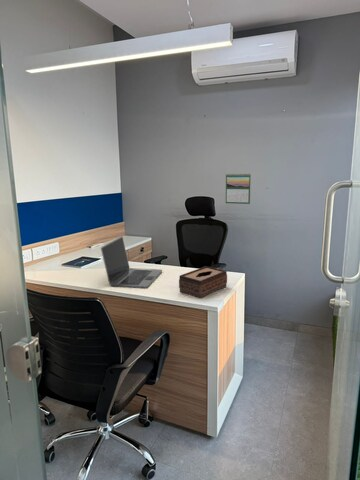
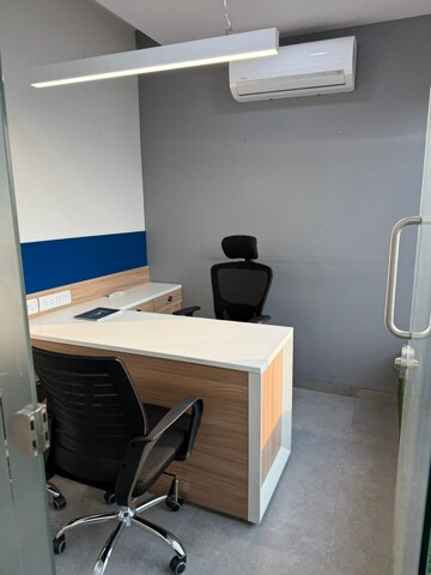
- tissue box (203, 281)
- laptop (128, 263)
- calendar (237, 188)
